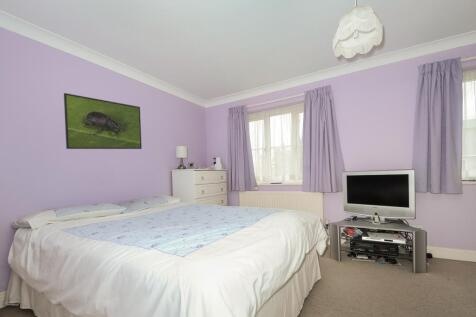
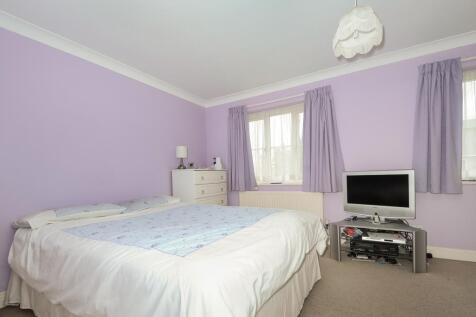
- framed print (108, 125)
